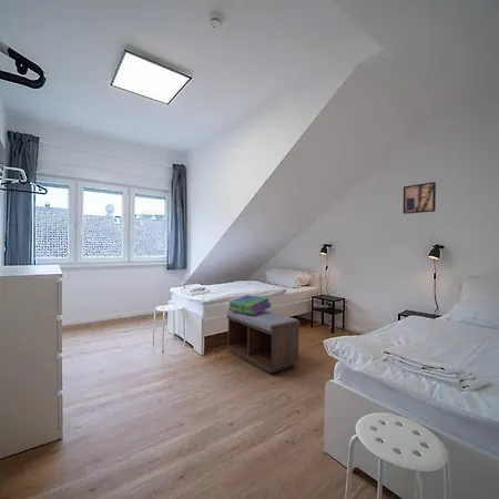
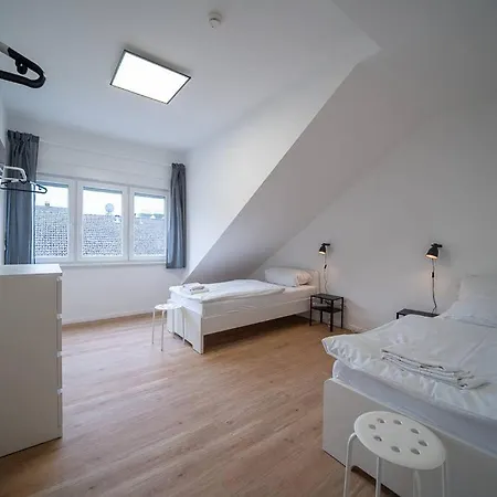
- stack of books (249, 306)
- bench (261, 335)
- wall art (418, 198)
